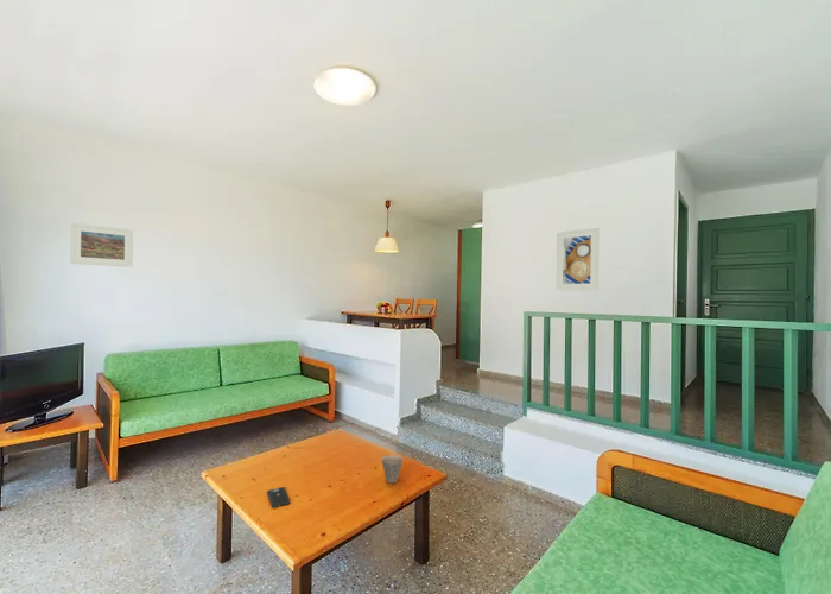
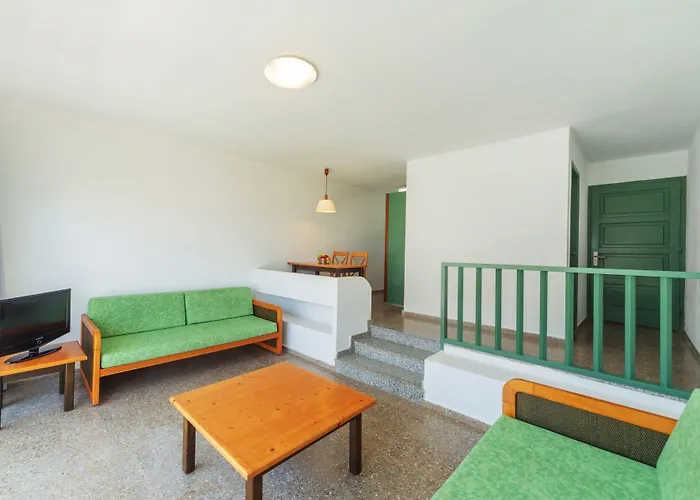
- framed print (576, 260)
- cup (392, 469)
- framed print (103, 246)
- smartphone (278, 497)
